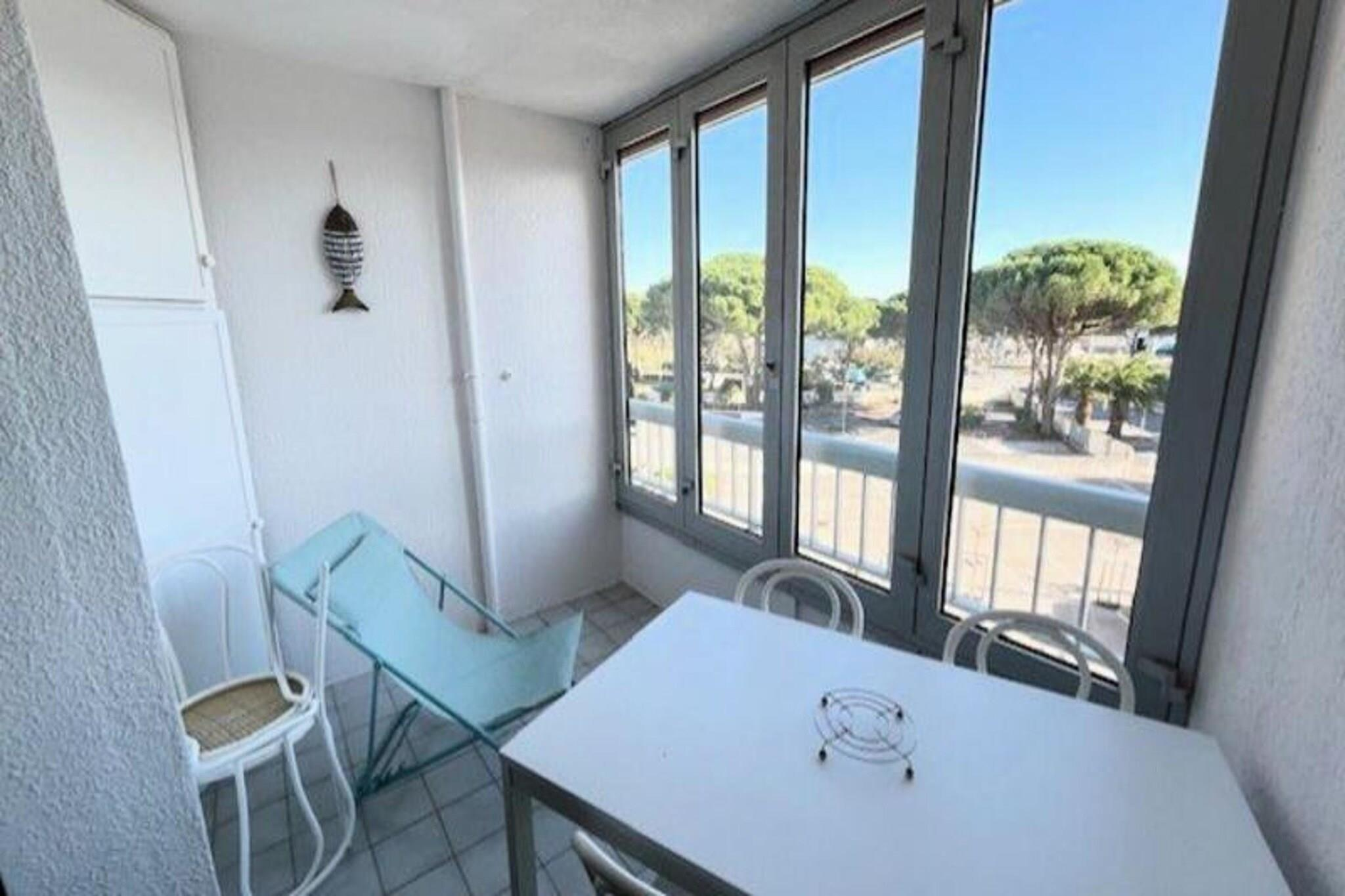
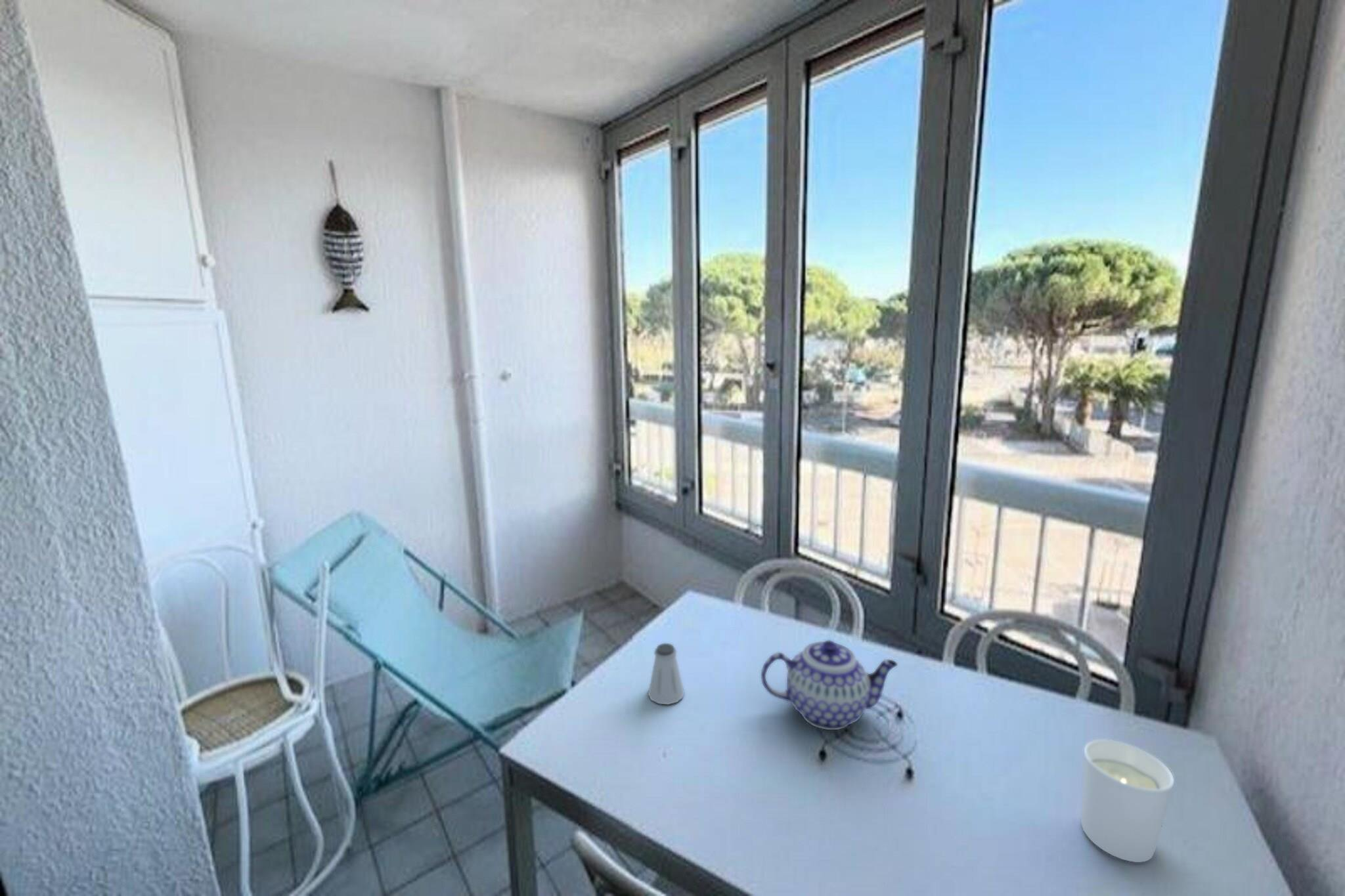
+ saltshaker (665, 670)
+ candle holder (1122, 801)
+ teapot (827, 677)
